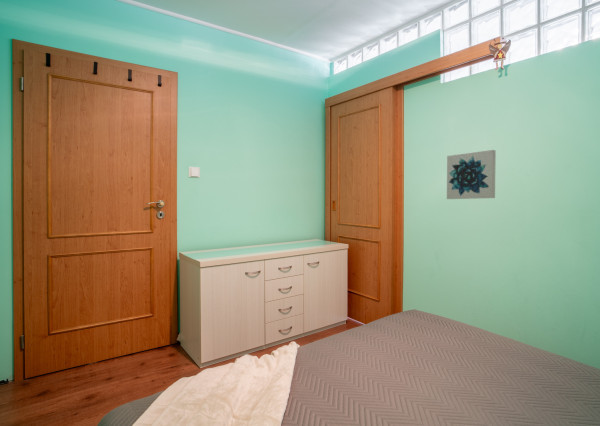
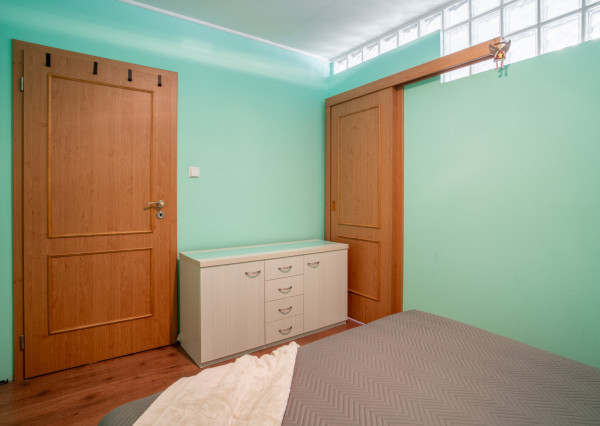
- wall art (469, 175)
